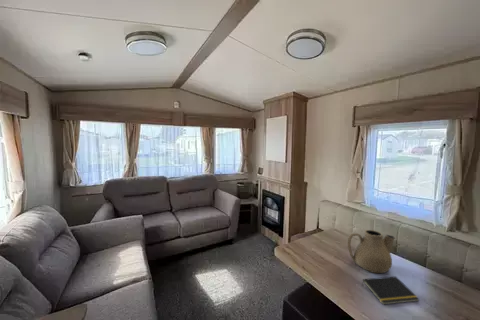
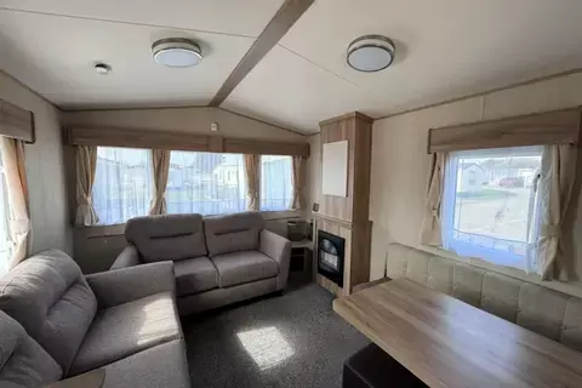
- teapot (371, 249)
- notepad (389, 289)
